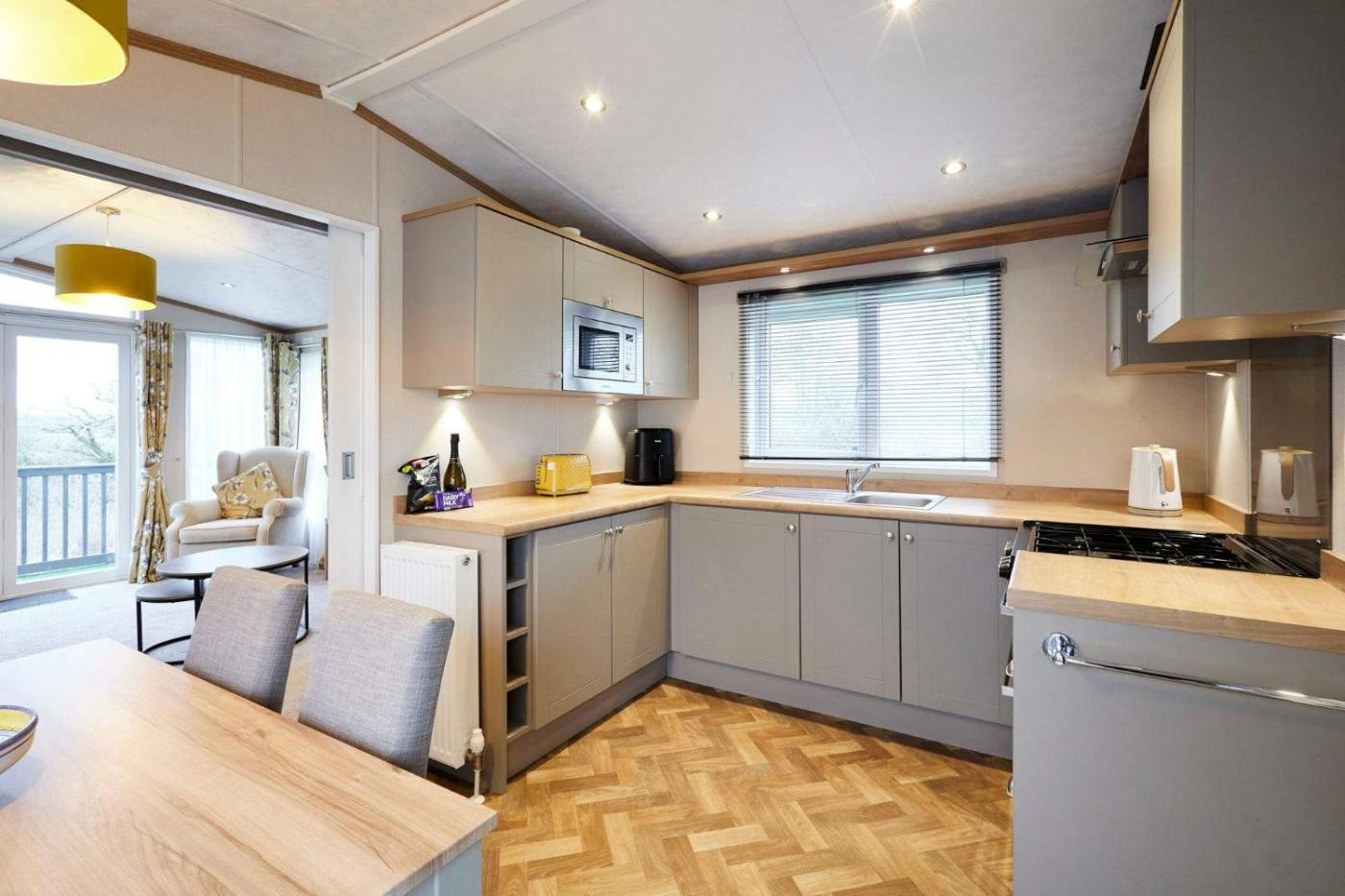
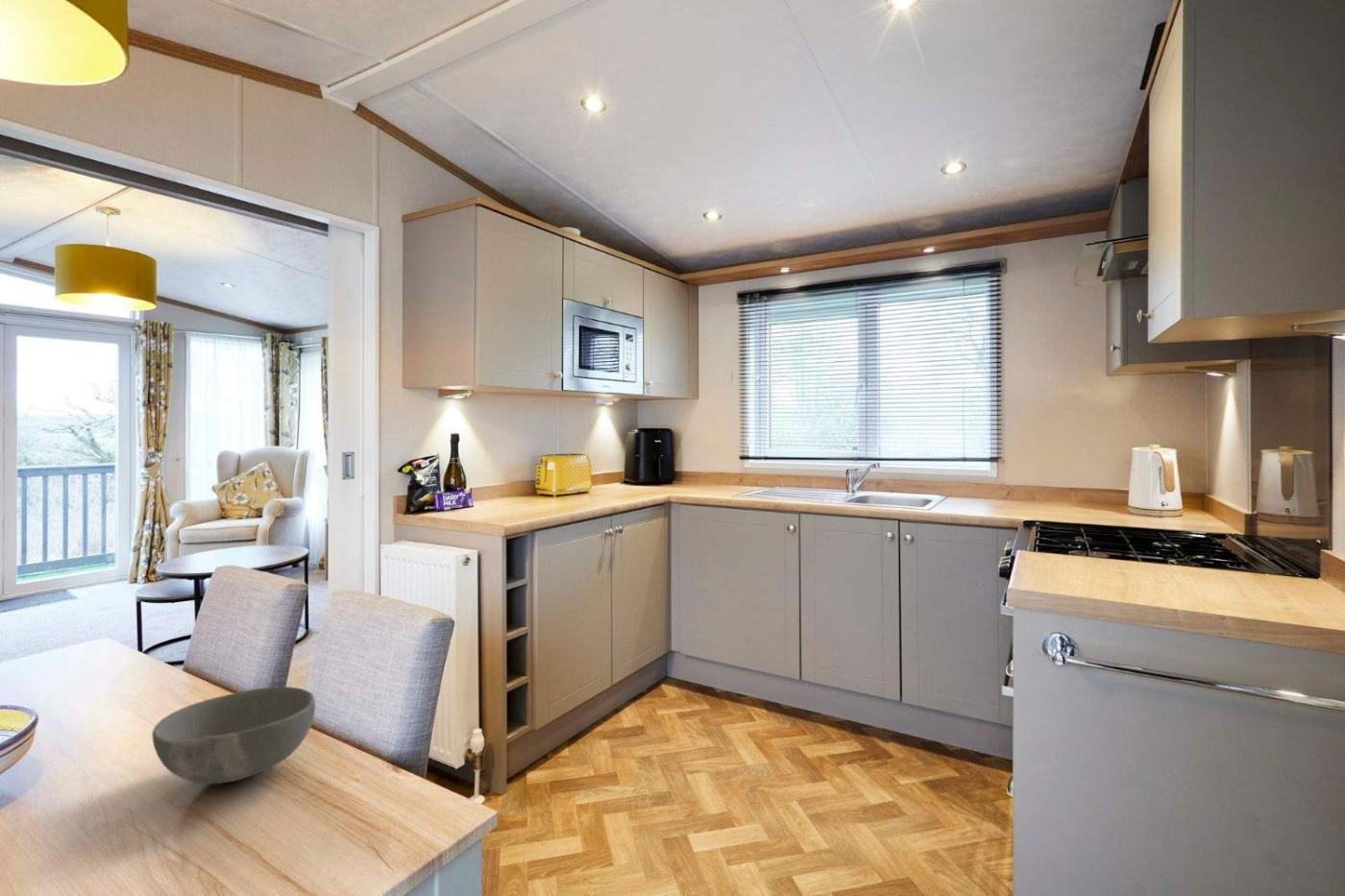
+ bowl (238, 740)
